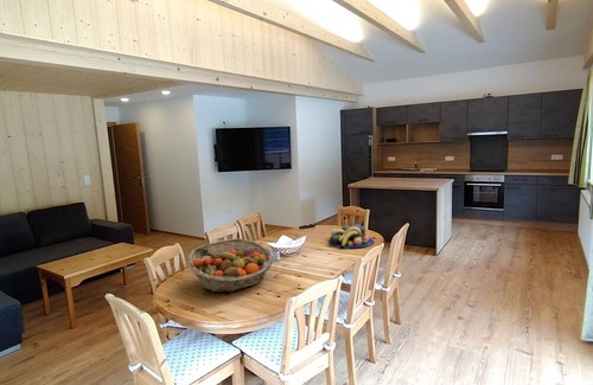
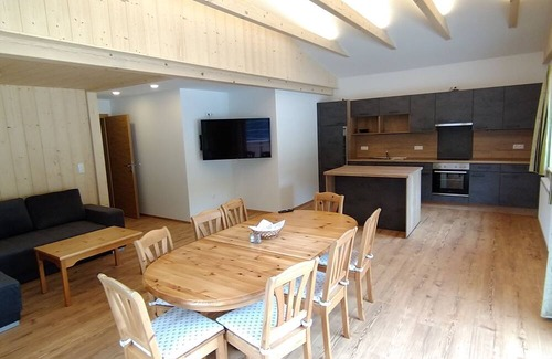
- fruit basket (231, 263)
- fruit bowl (351, 233)
